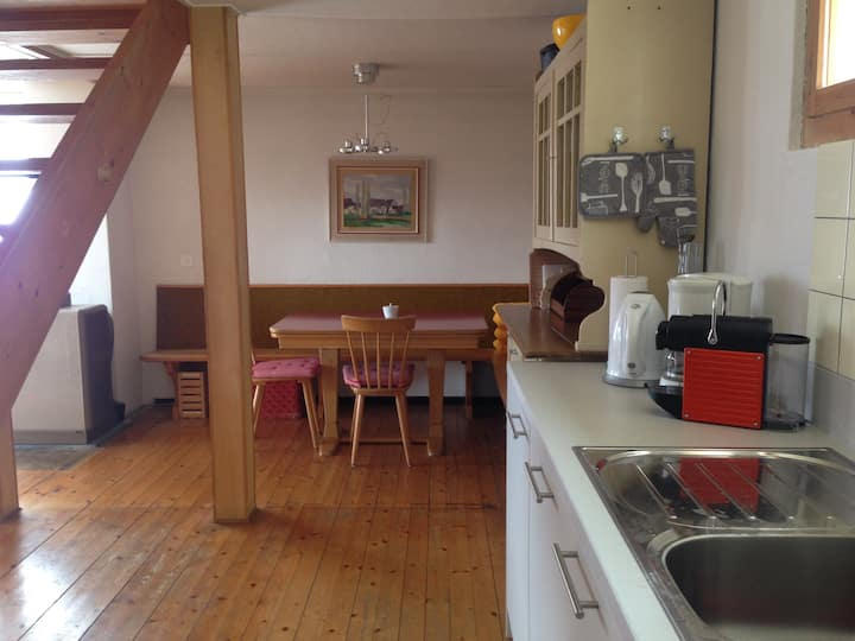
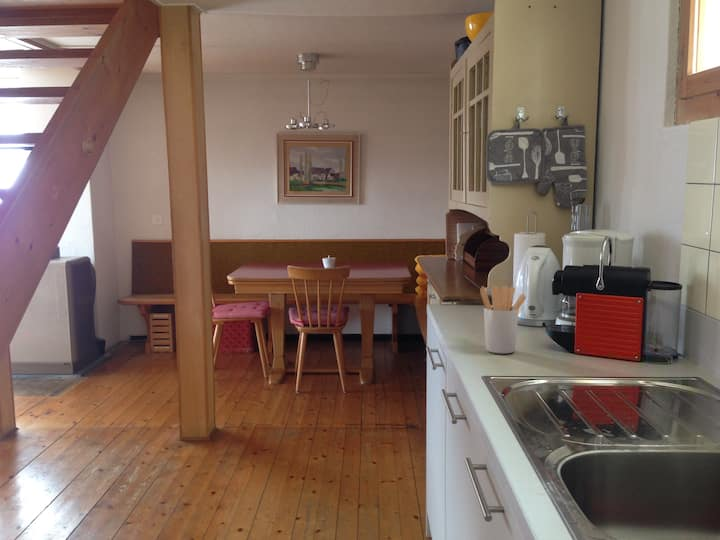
+ utensil holder (501, 317)
